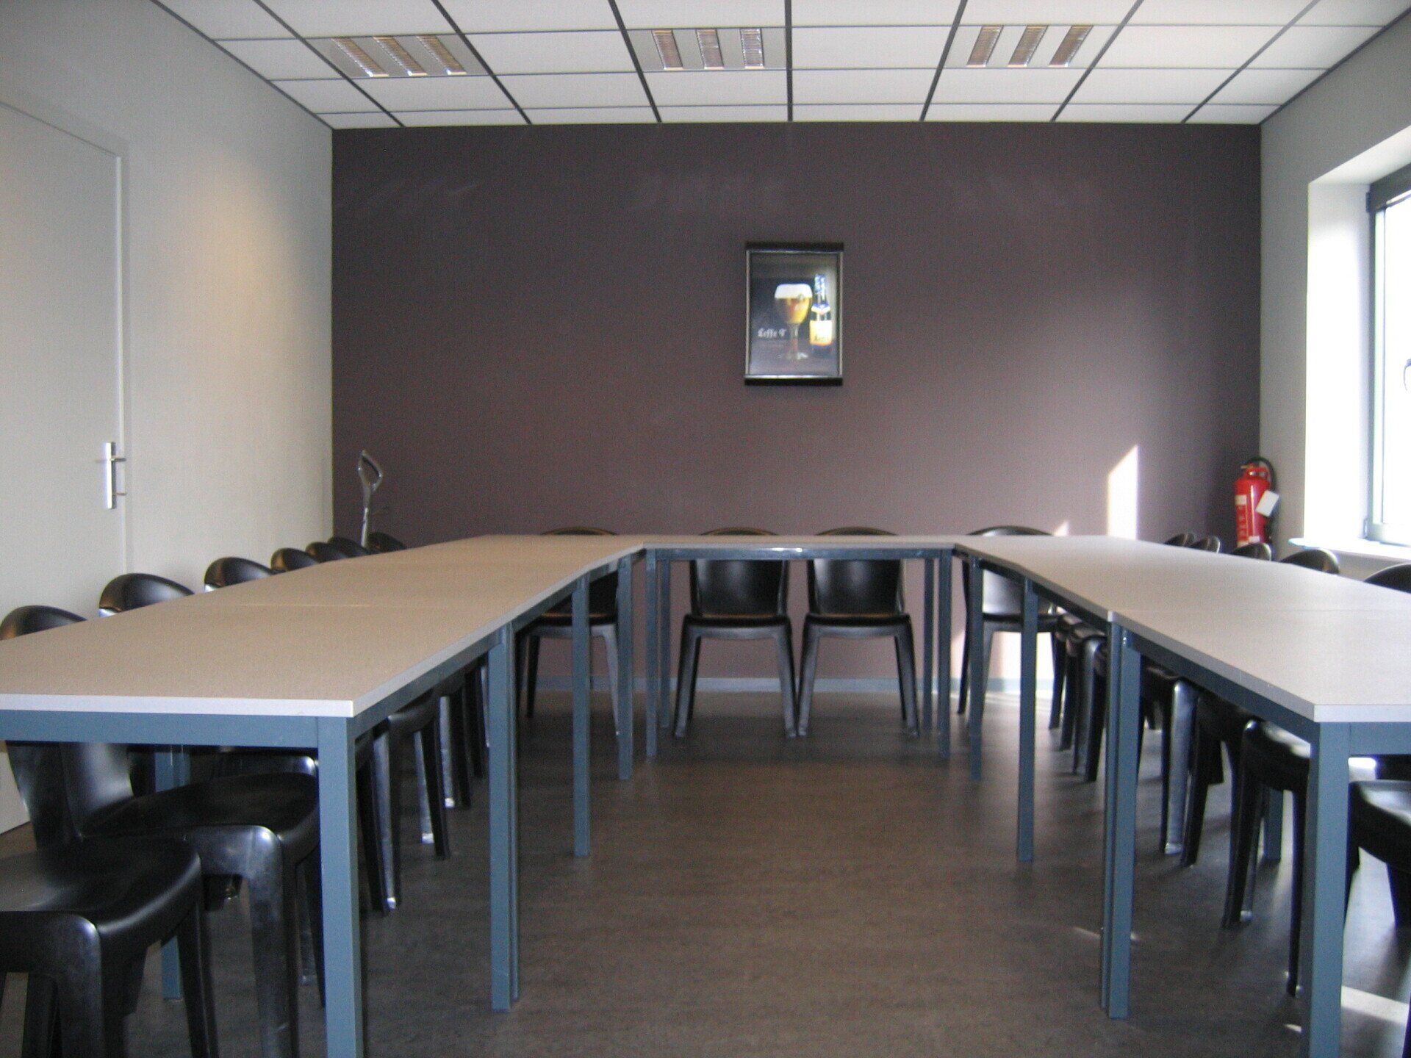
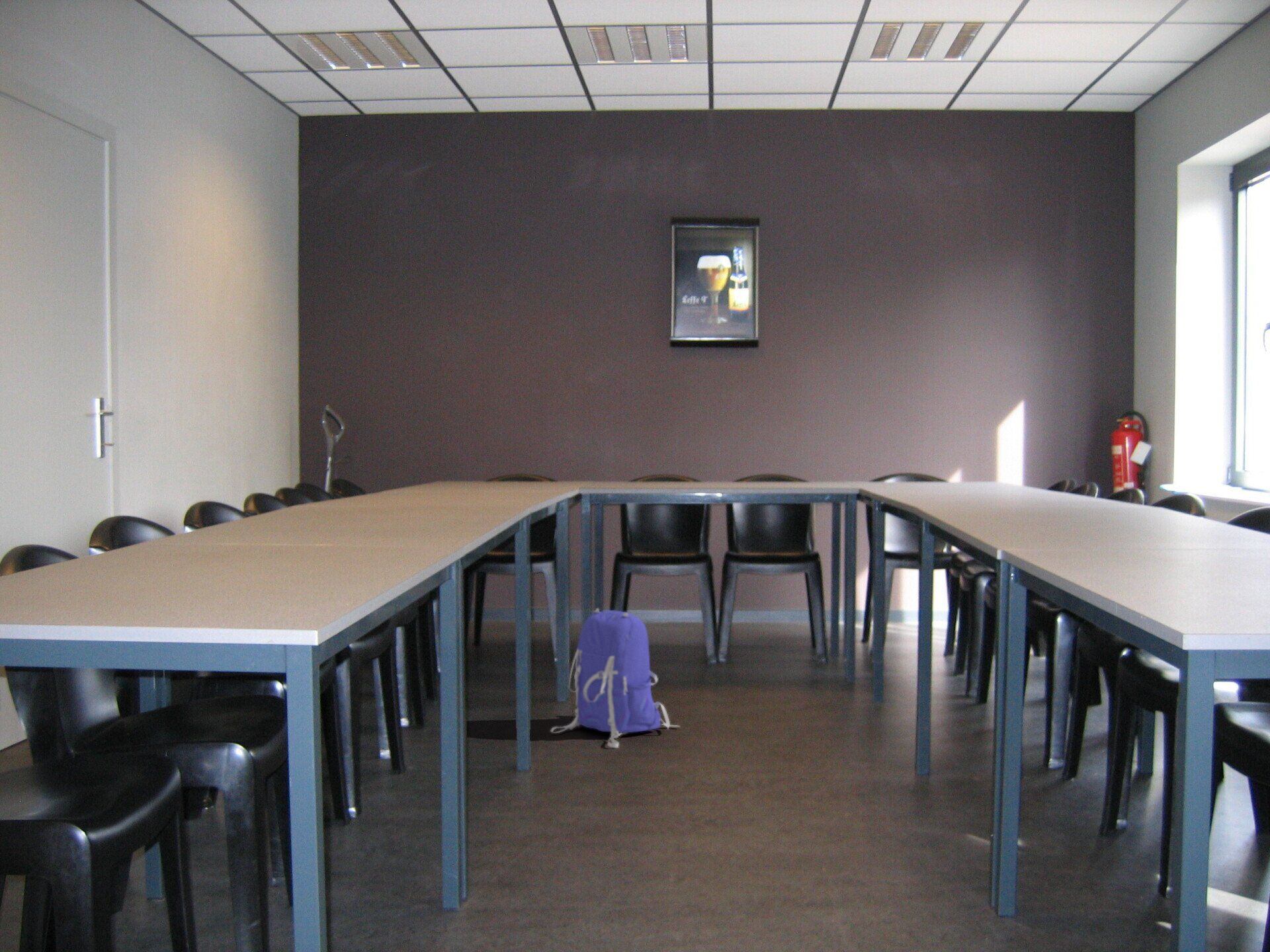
+ backpack (611, 670)
